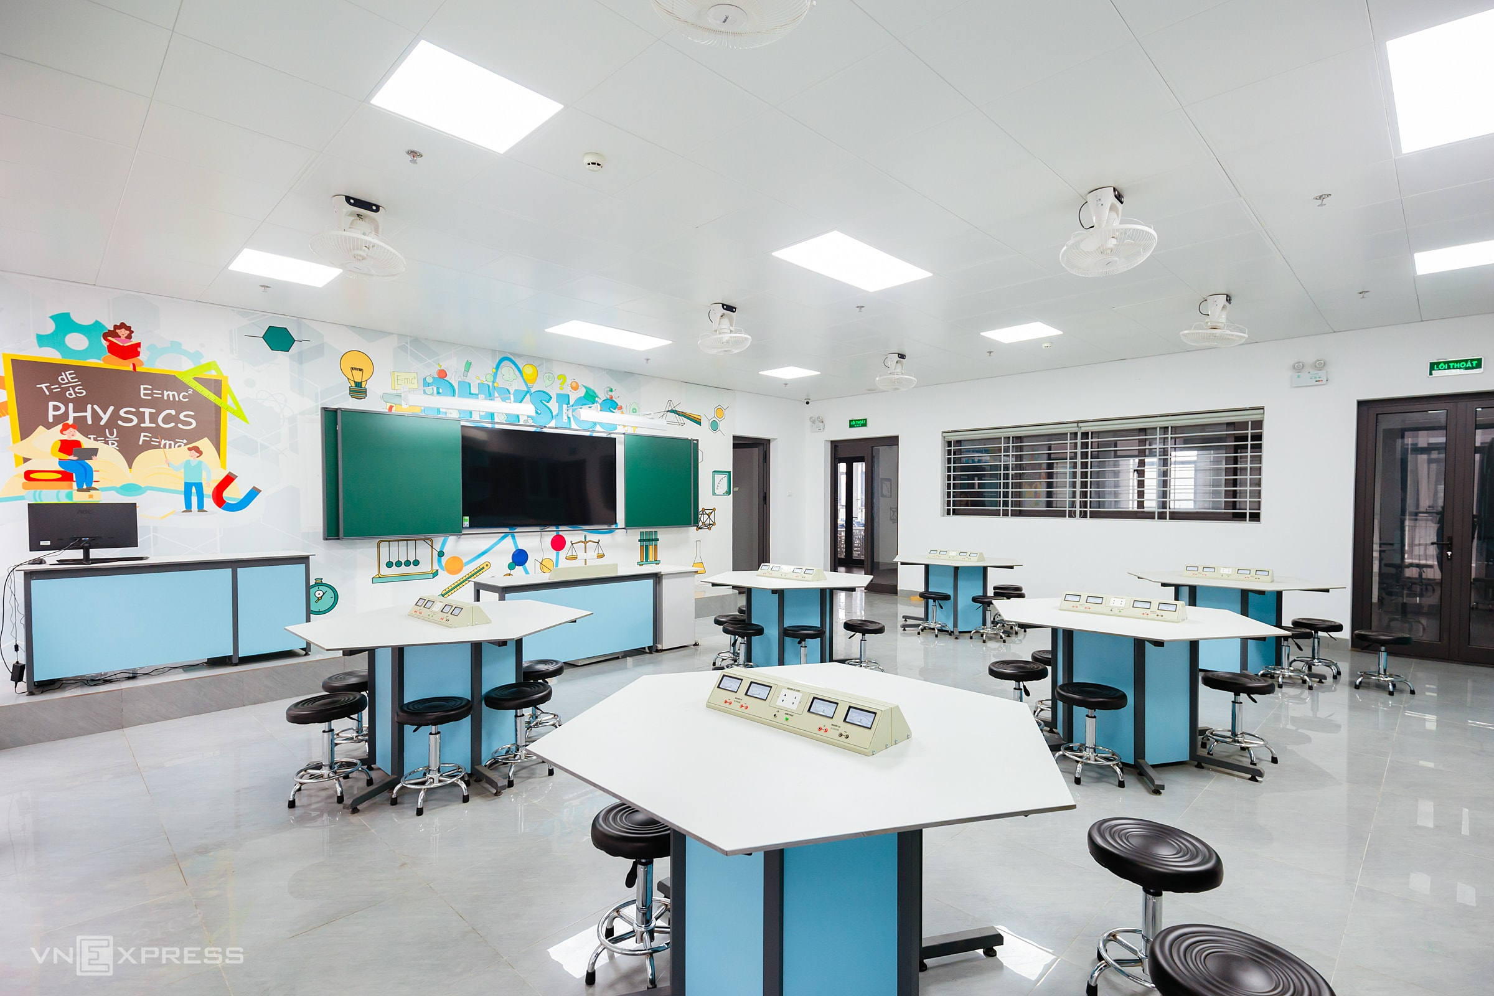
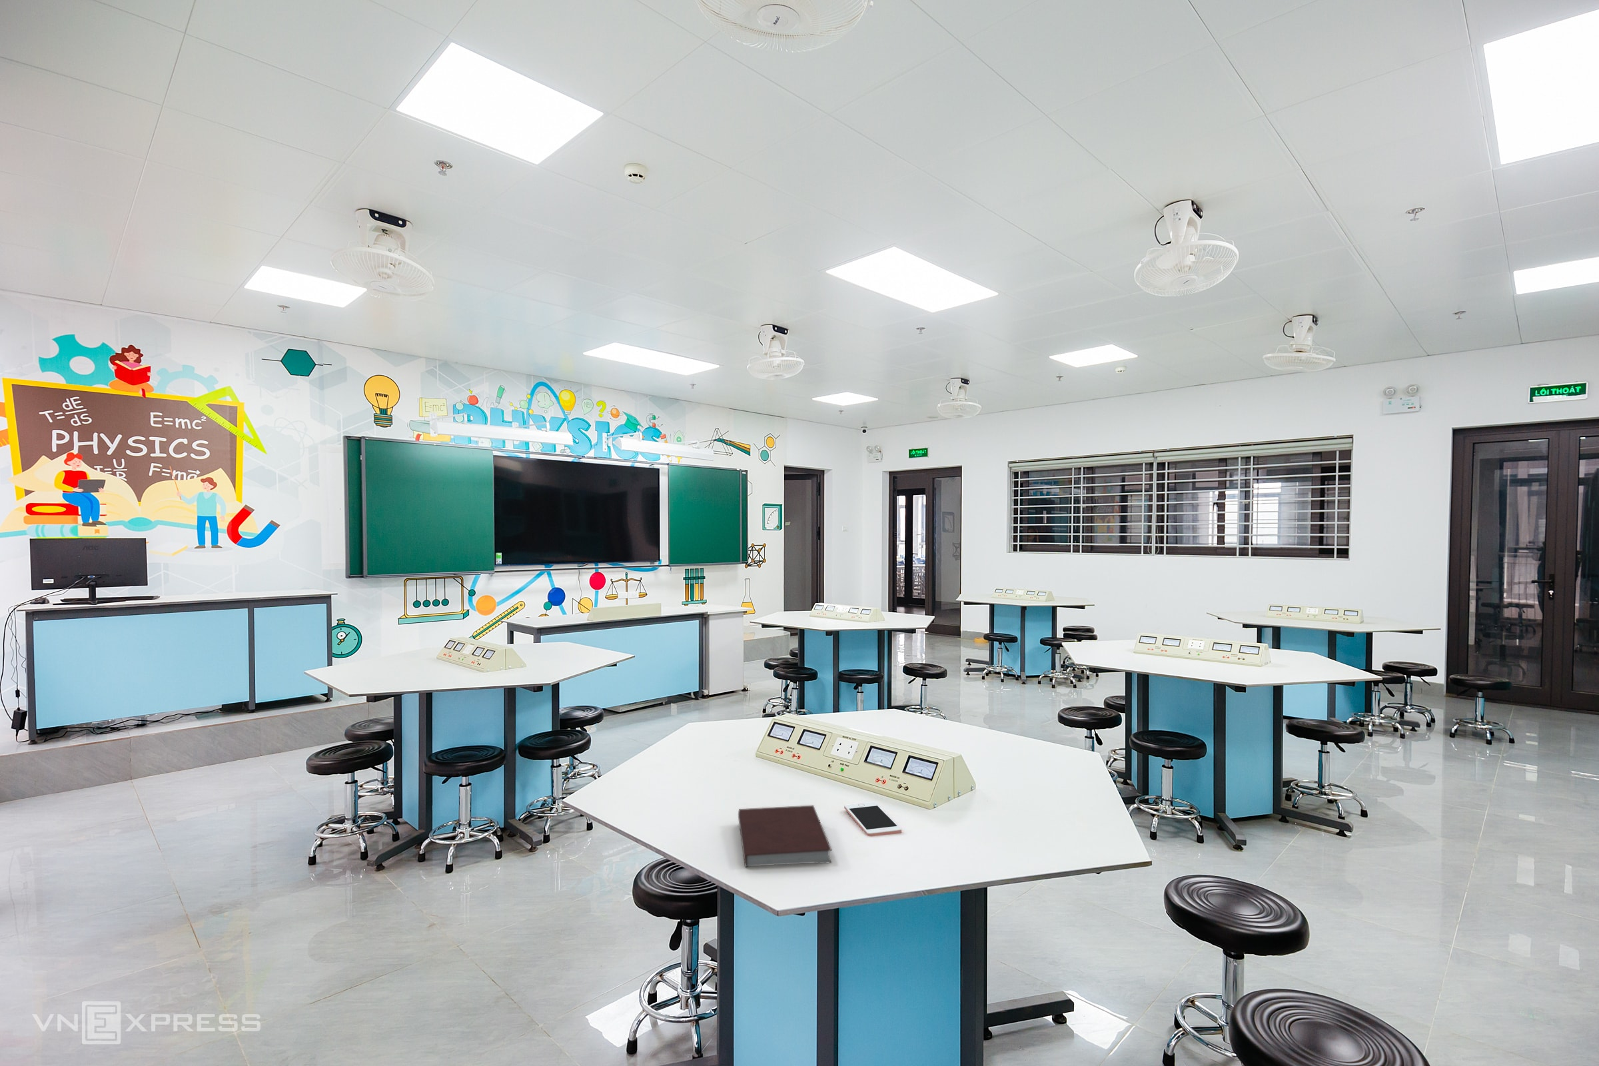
+ notebook (782, 834)
+ cell phone (871, 819)
